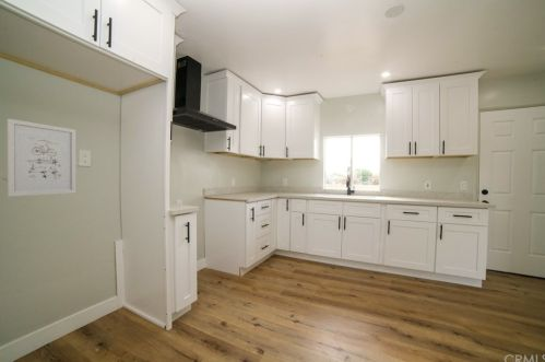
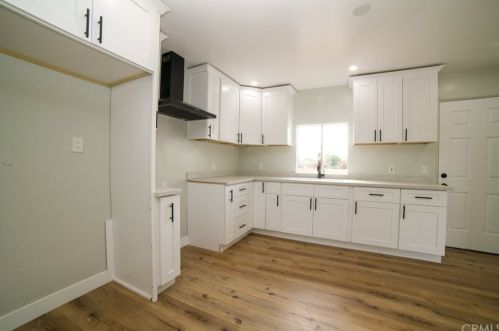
- wall art (45, 160)
